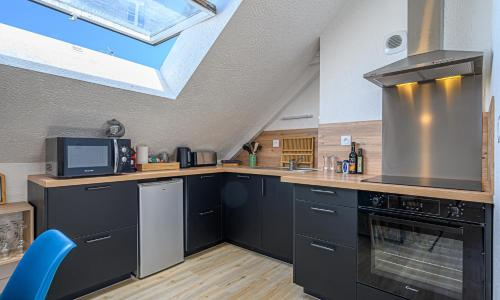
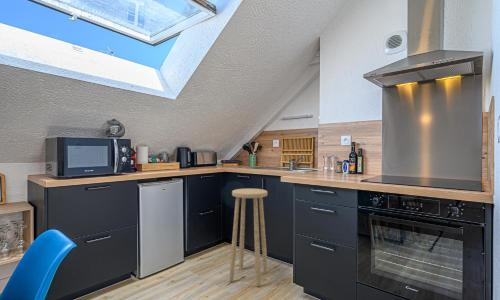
+ stool (254, 234)
